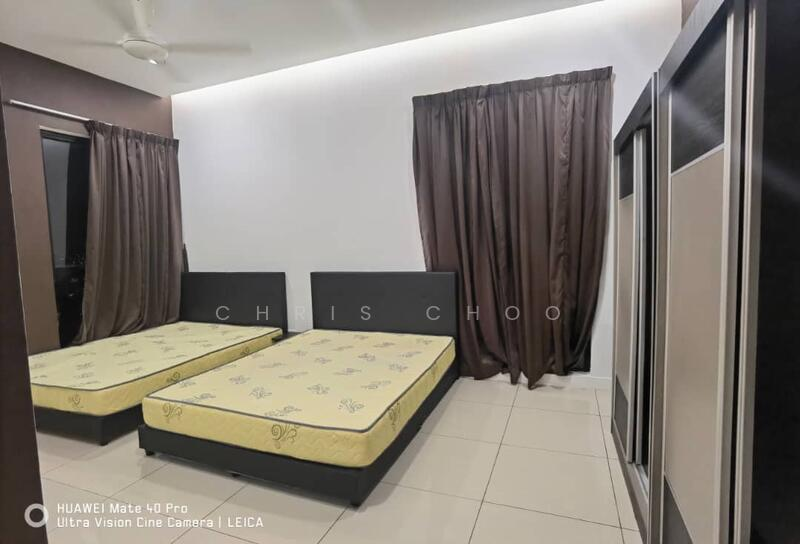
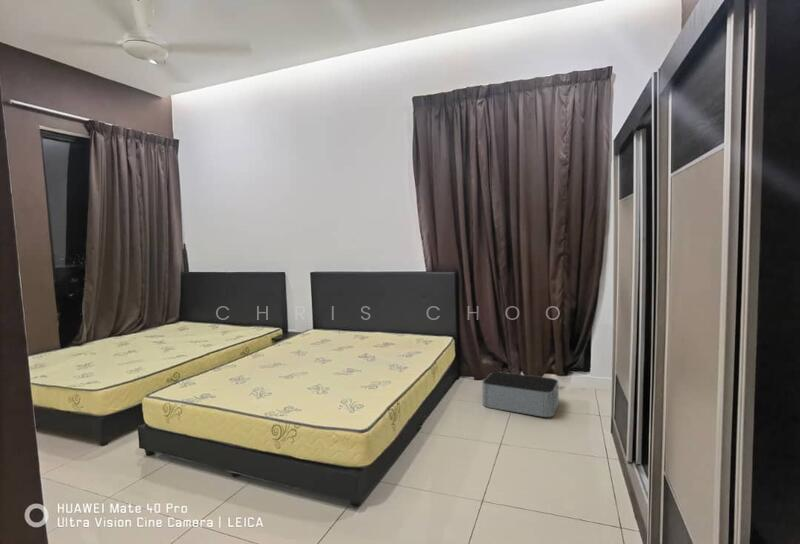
+ storage bin (520, 392)
